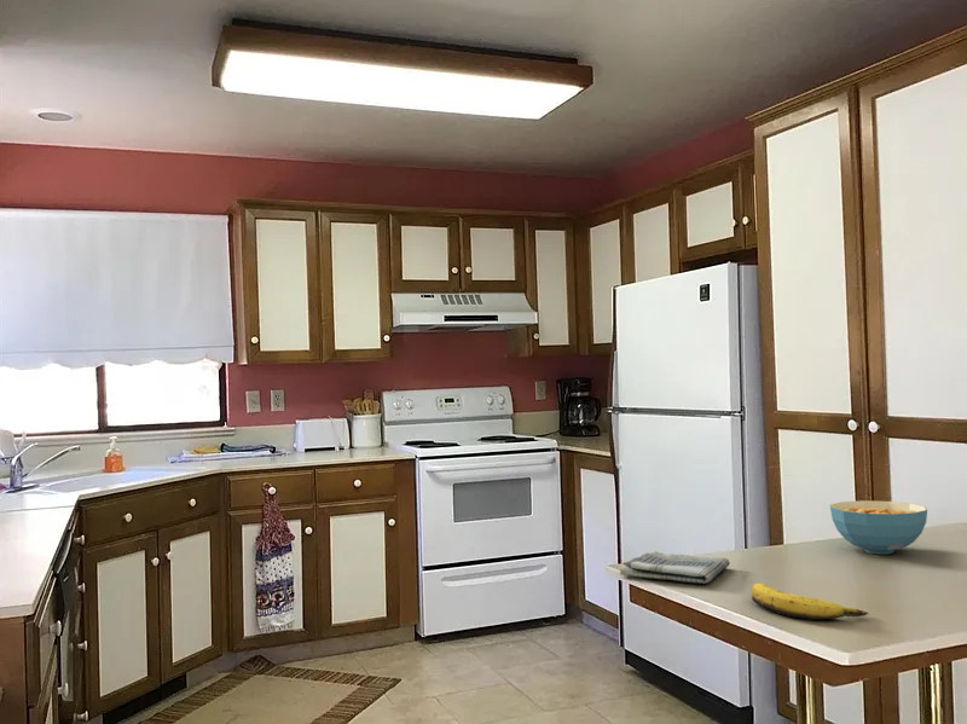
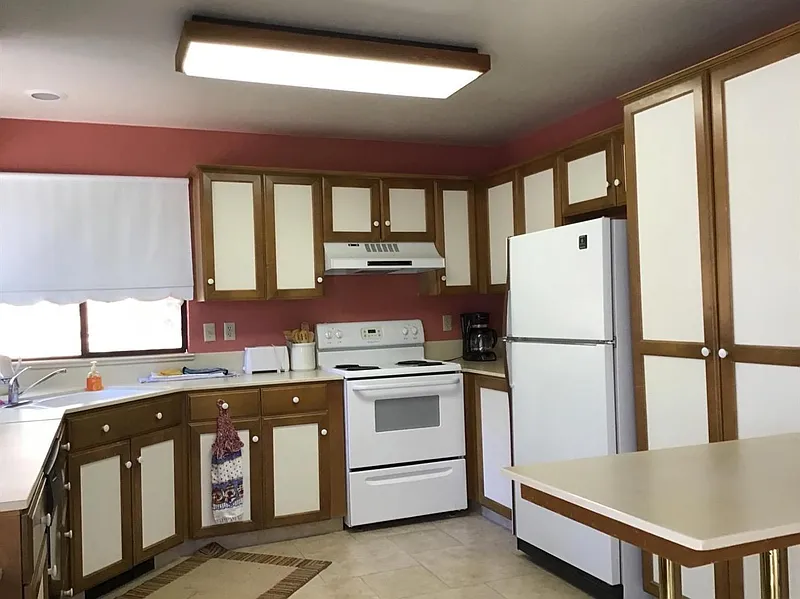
- dish towel (674, 563)
- banana (803, 601)
- cereal bowl (878, 528)
